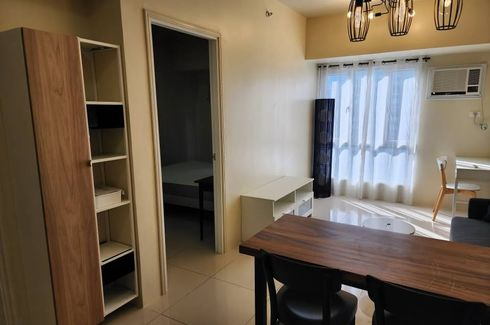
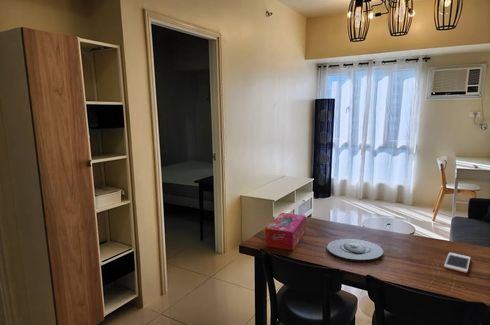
+ tissue box (286, 229)
+ cell phone (457, 262)
+ plate (354, 248)
